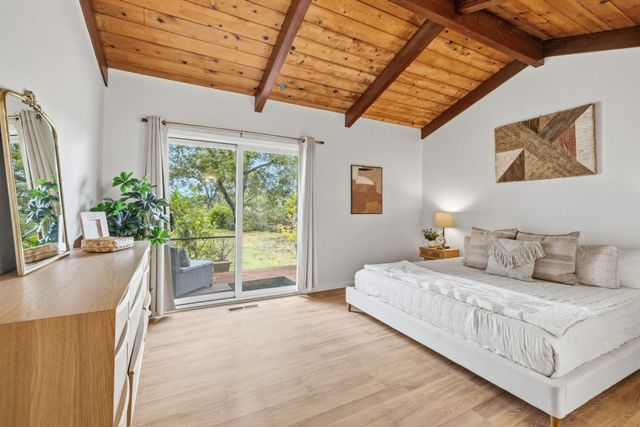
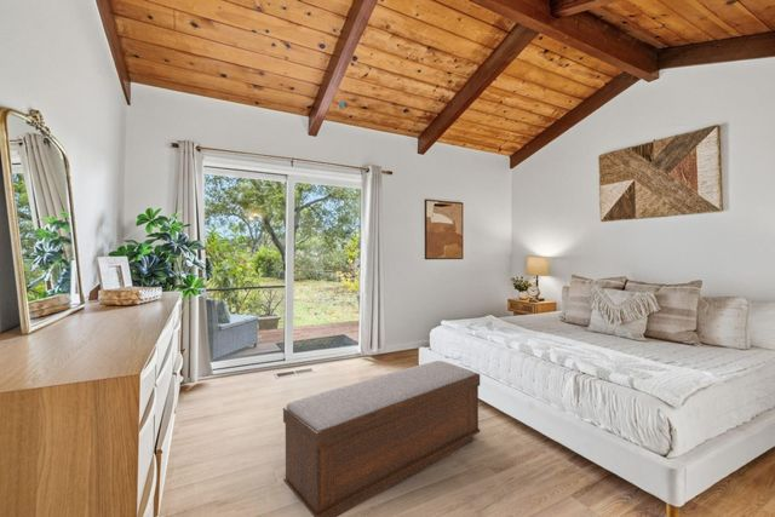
+ bench (392, 421)
